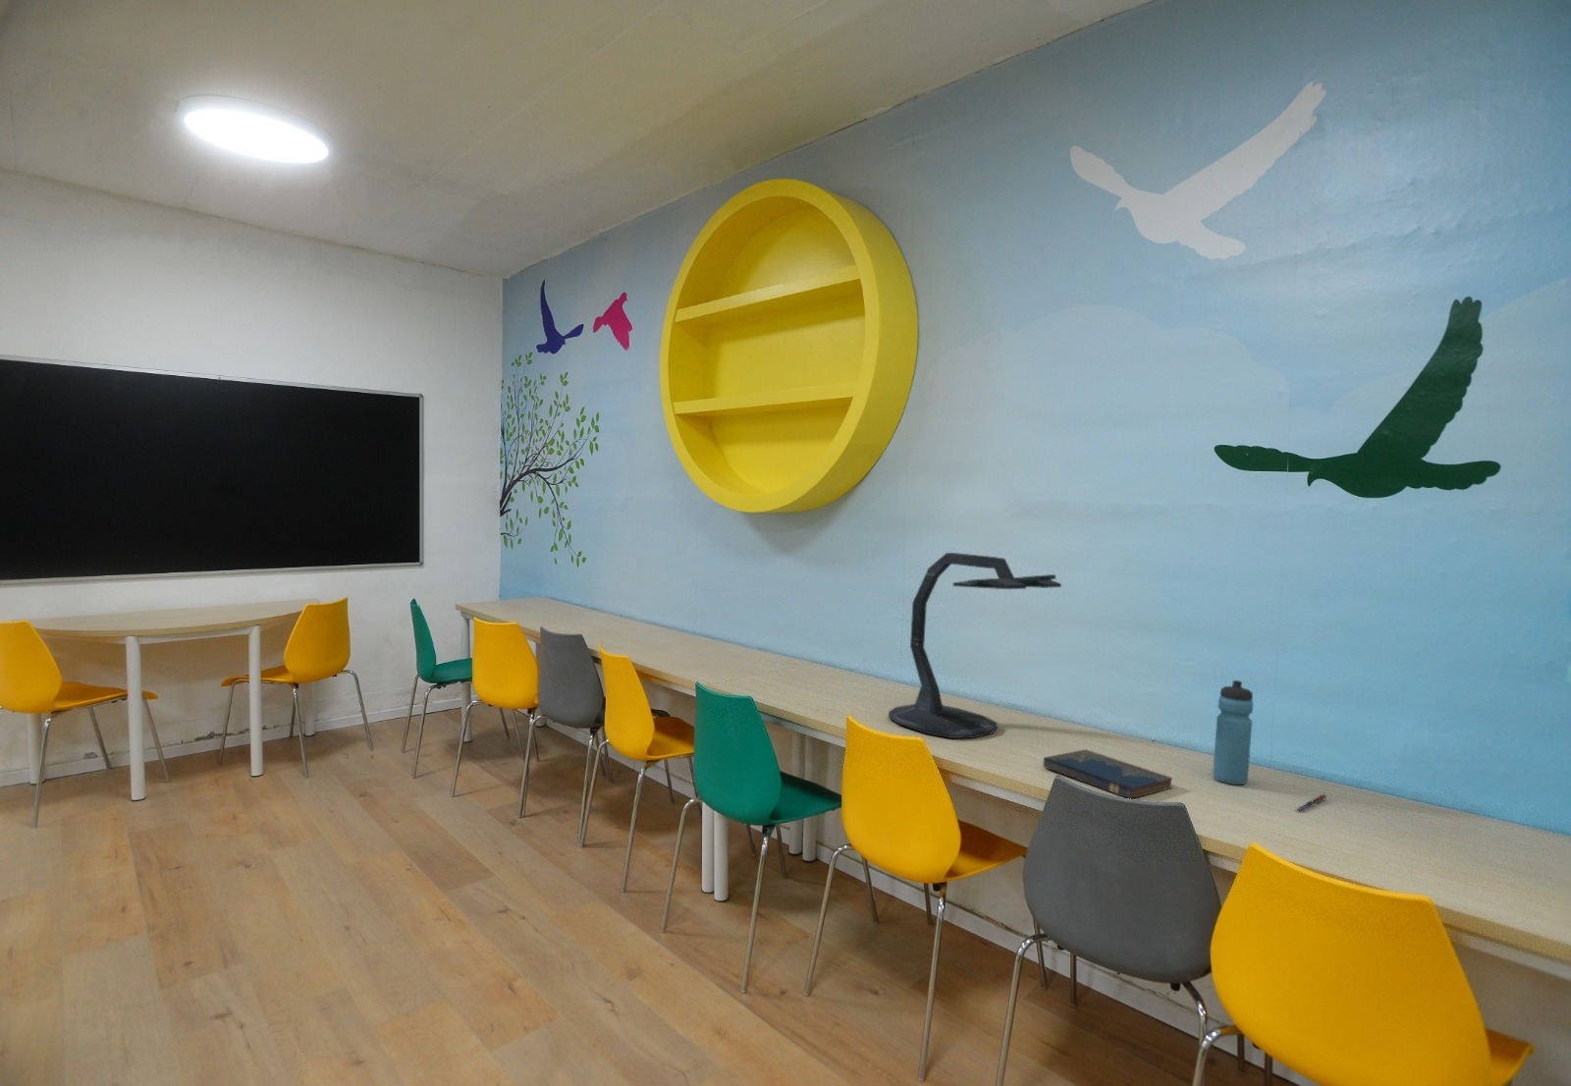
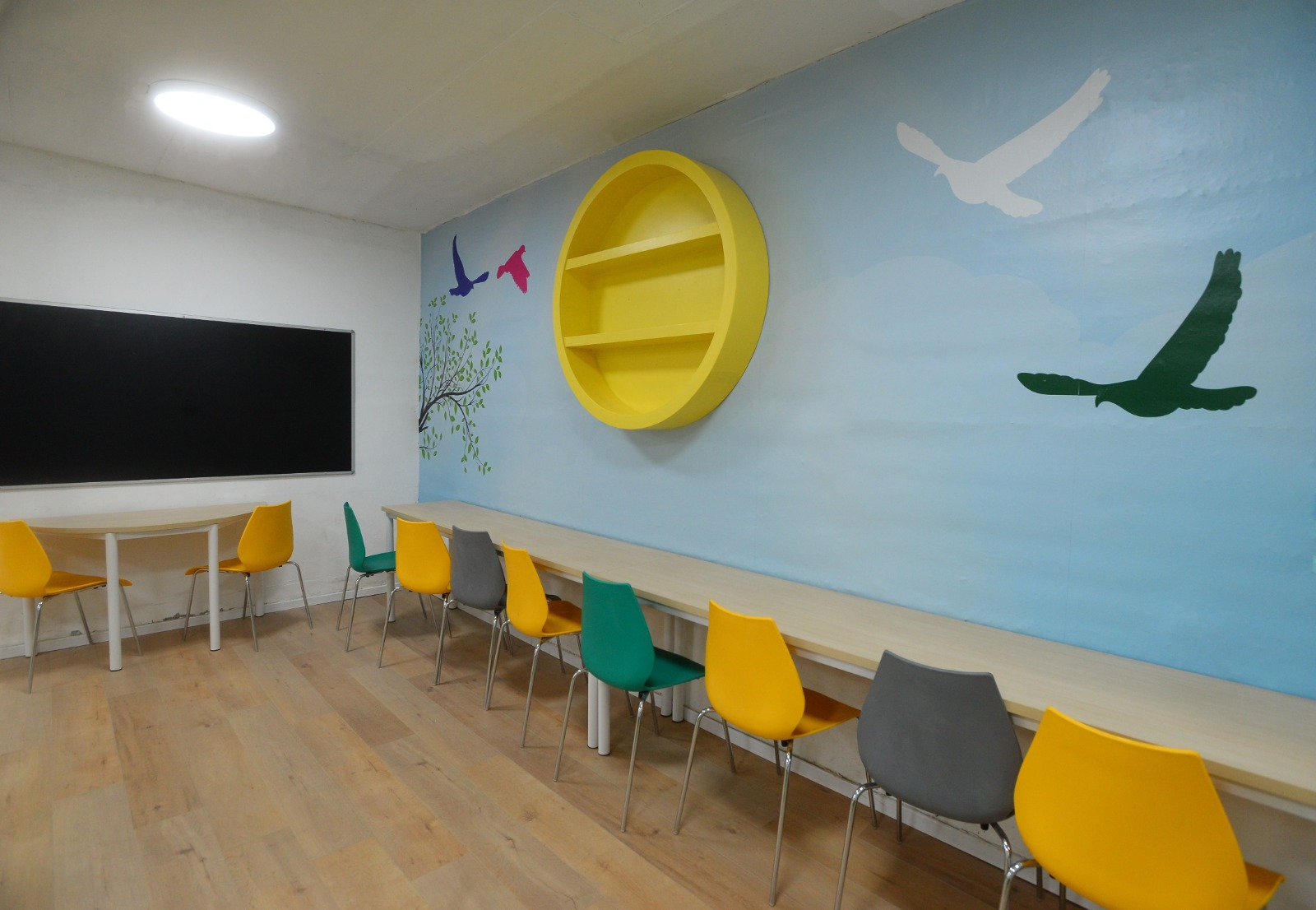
- desk lamp (928, 659)
- hardcover book (1105, 772)
- water bottle (1233, 730)
- pen (1311, 801)
